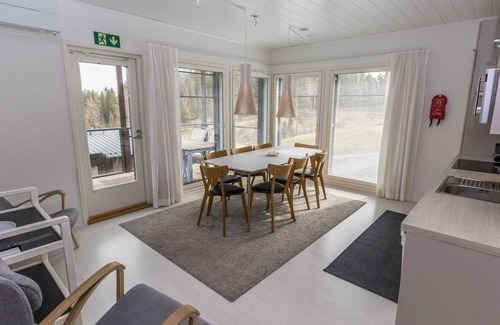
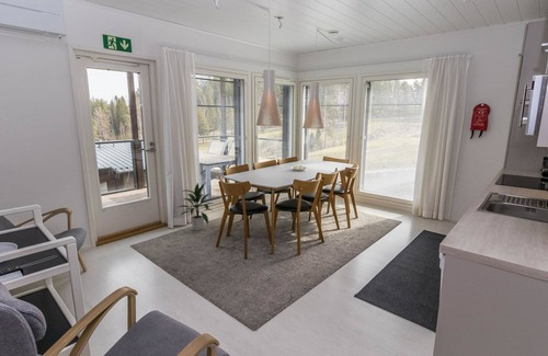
+ indoor plant (196, 206)
